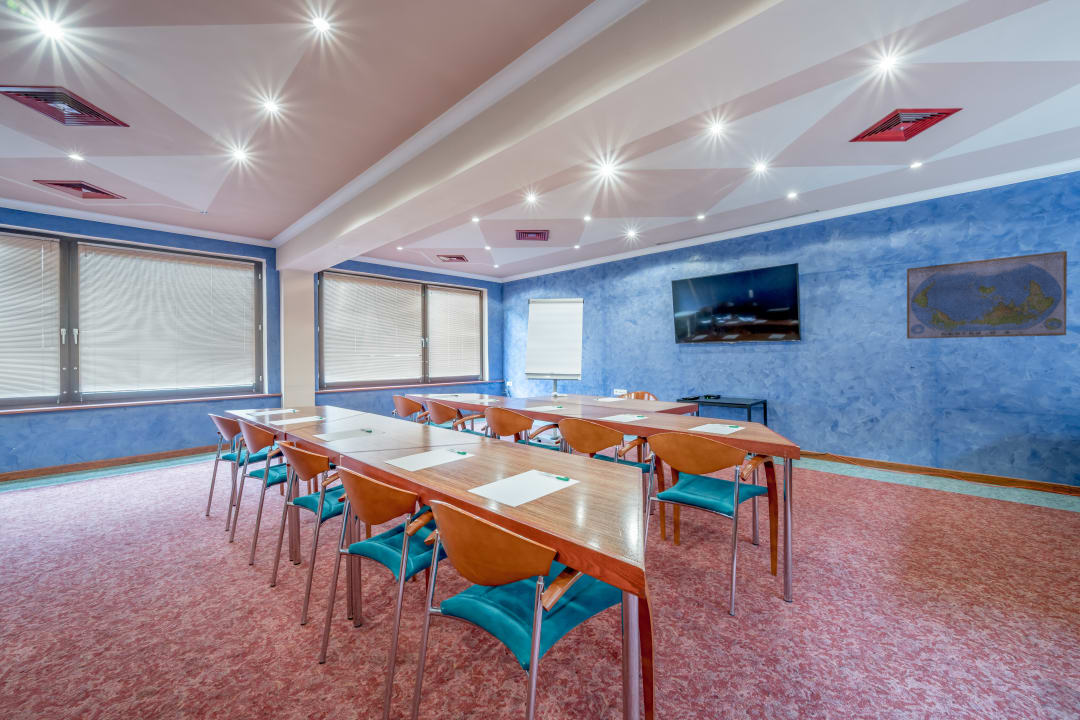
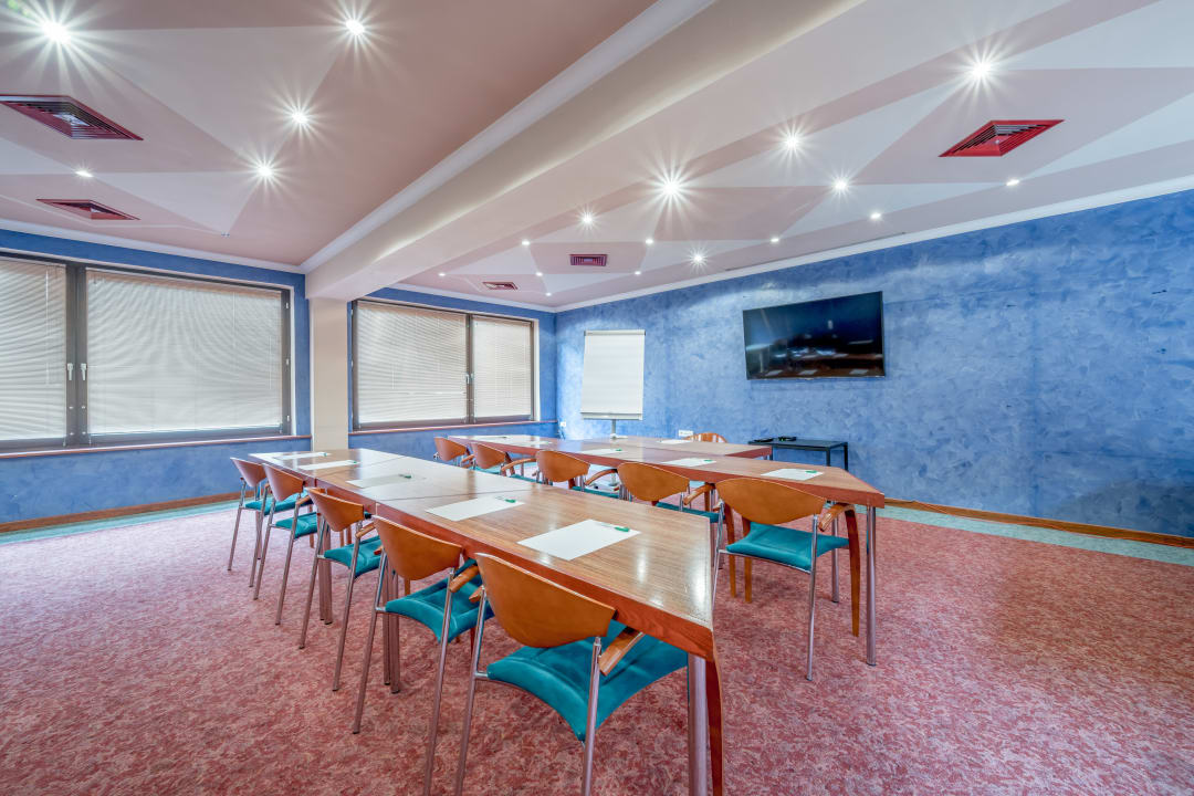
- world map (979, 298)
